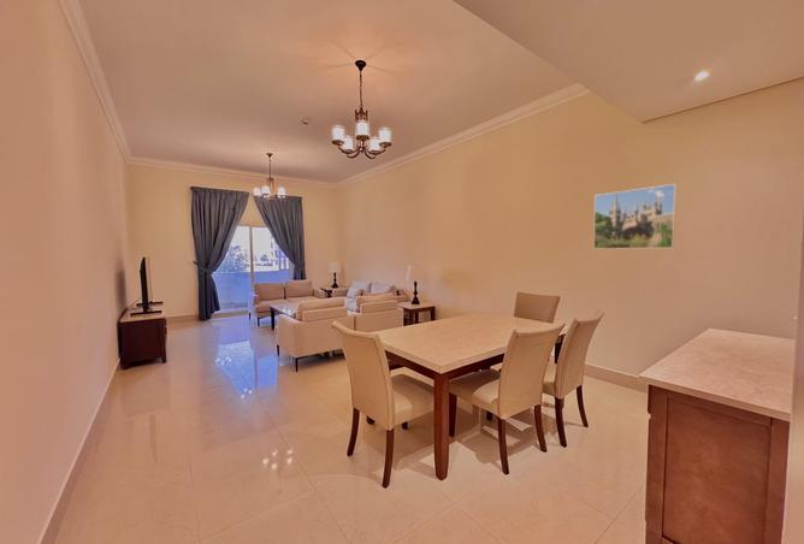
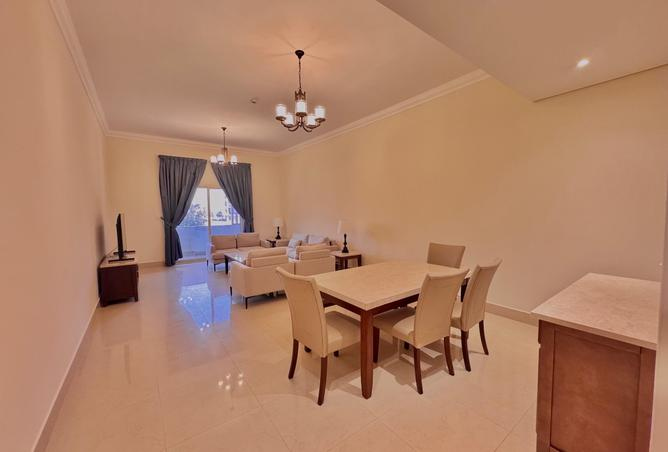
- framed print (631, 219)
